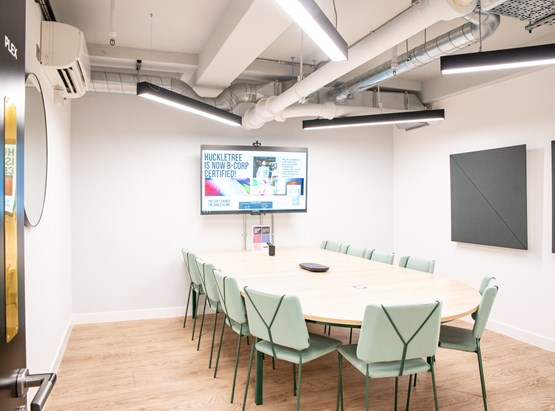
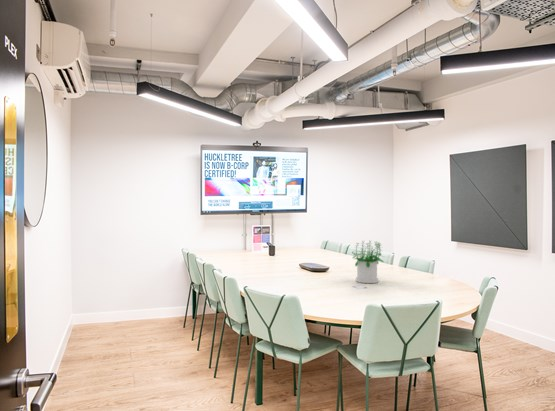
+ potted plant (369, 260)
